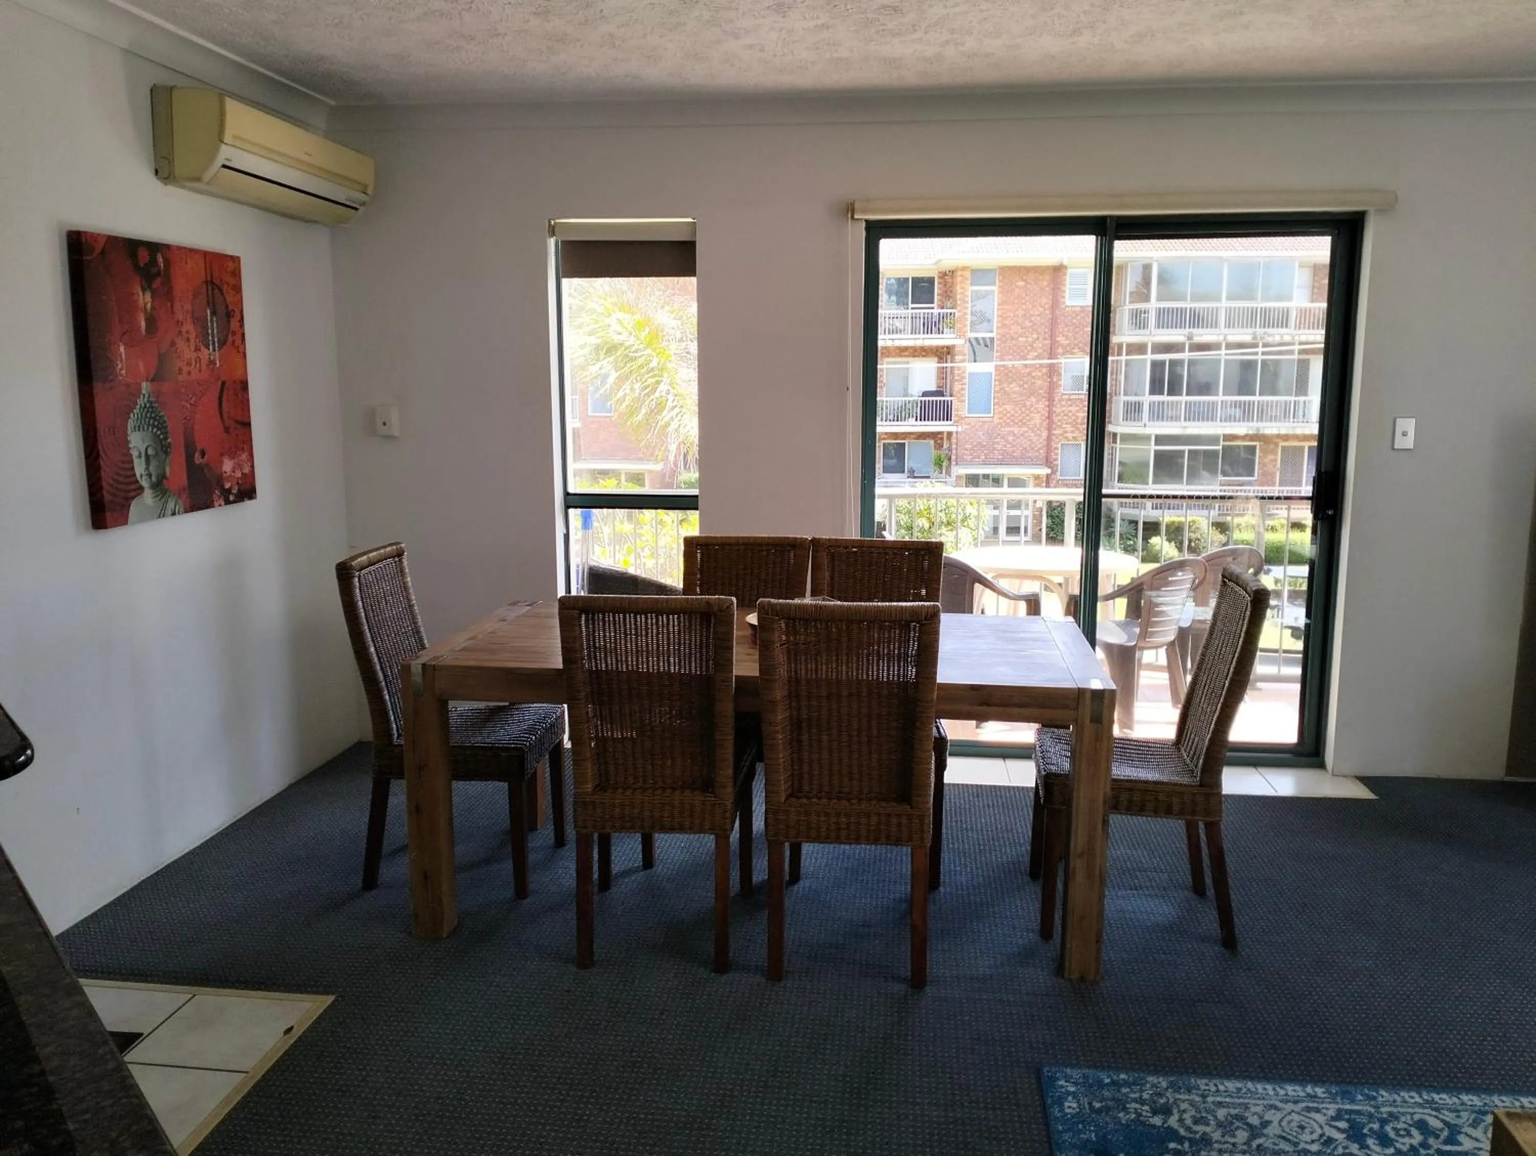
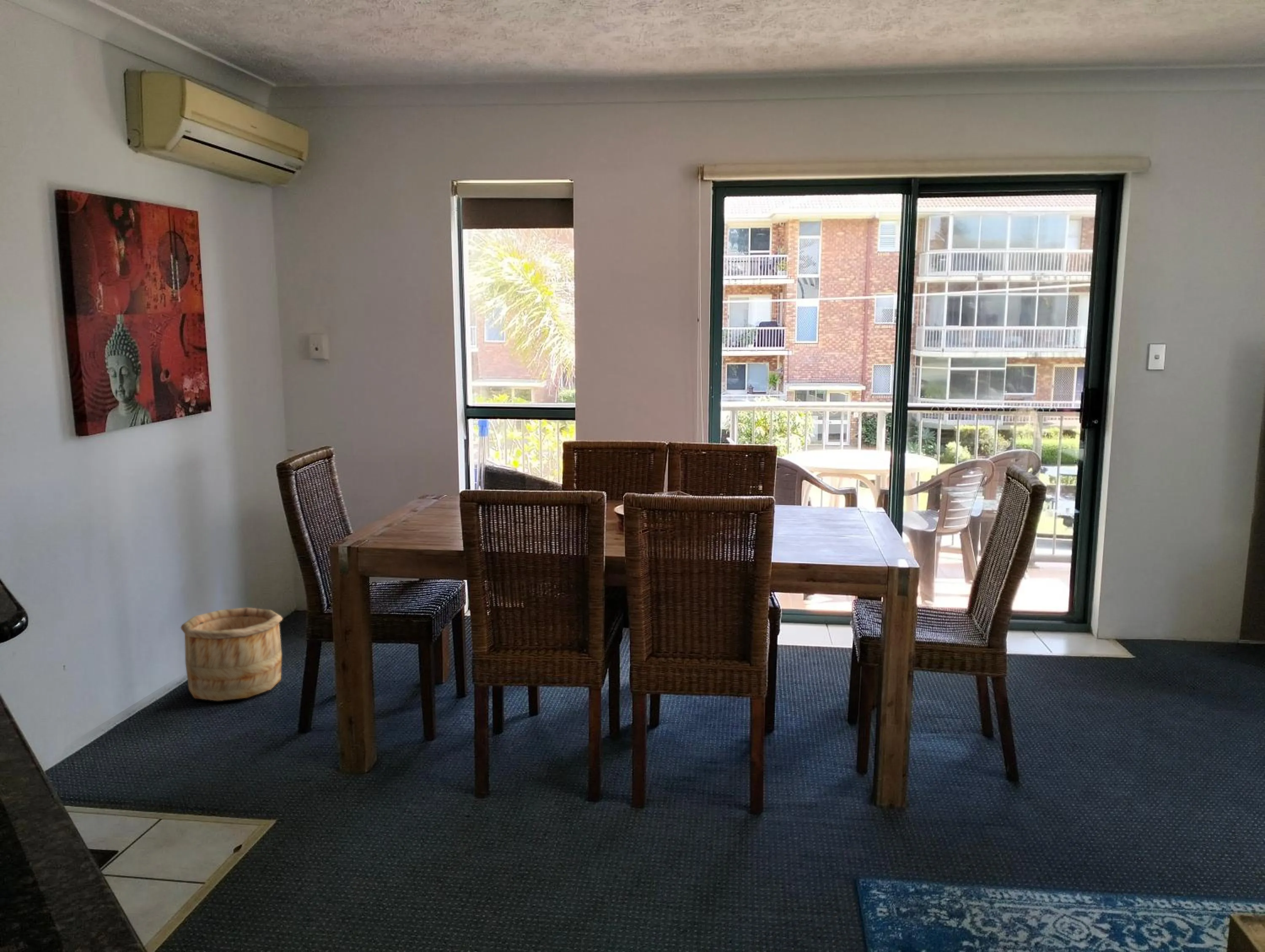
+ wooden bucket (233, 653)
